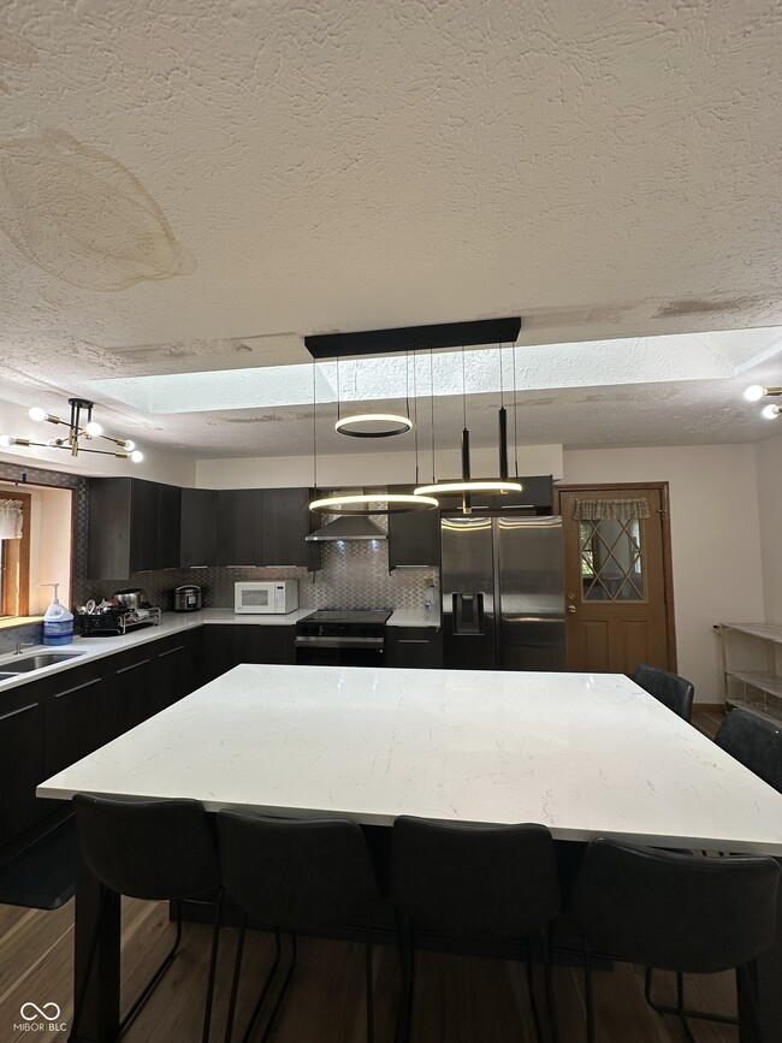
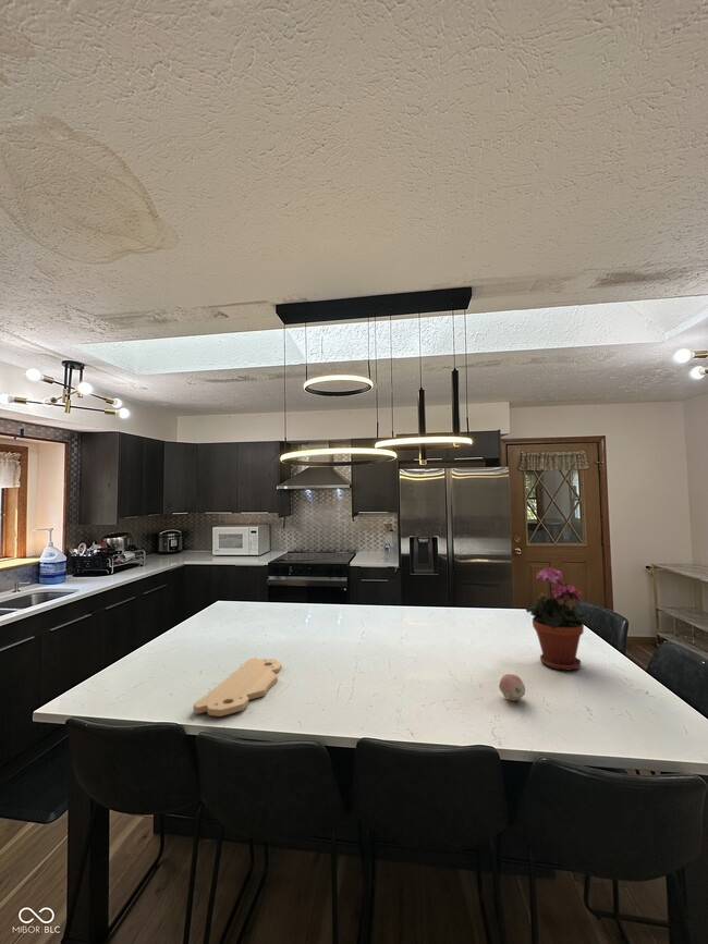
+ potted plant (557, 615)
+ fruit (513, 688)
+ cutting board (247, 683)
